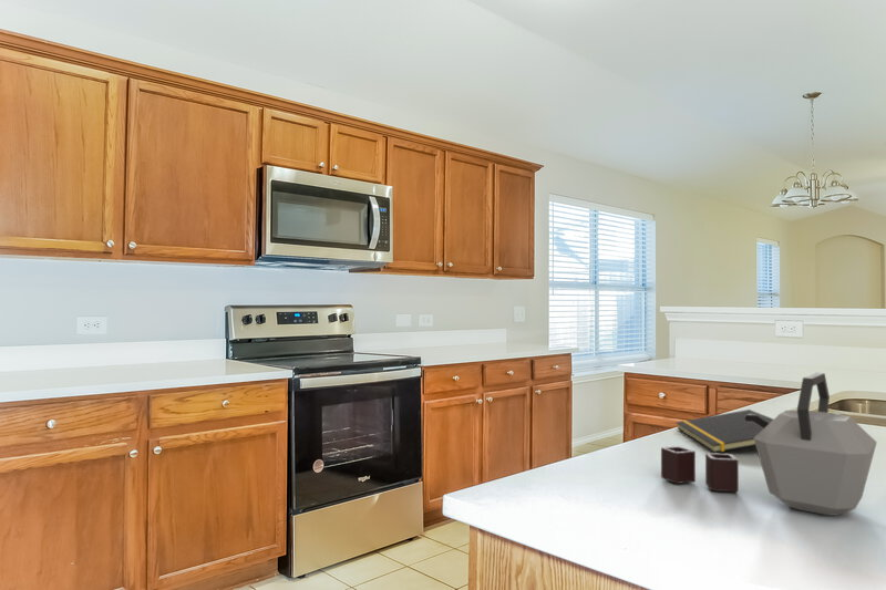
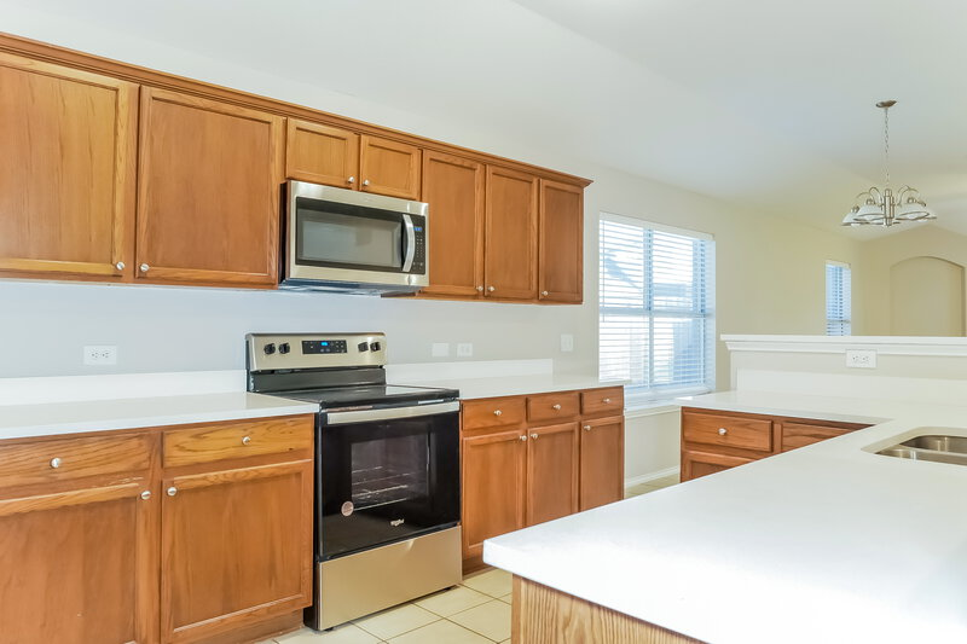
- notepad (733, 428)
- kettle (758, 434)
